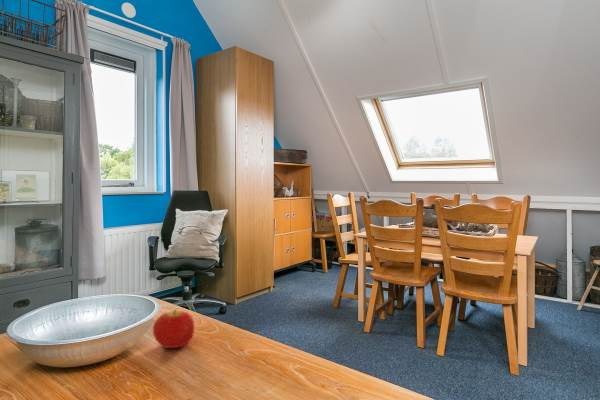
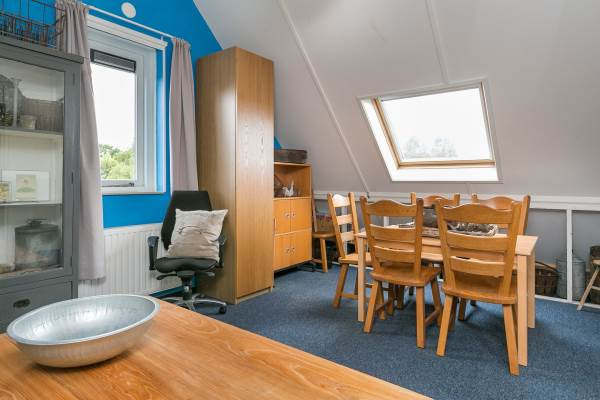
- fruit (174, 327)
